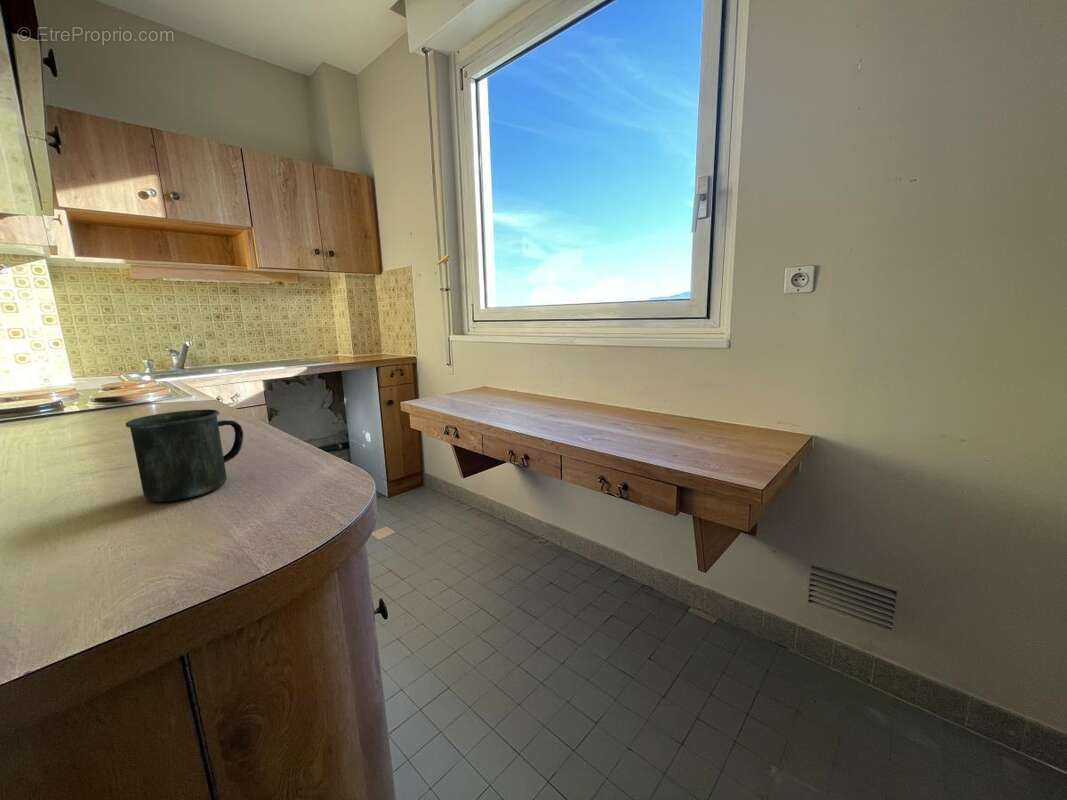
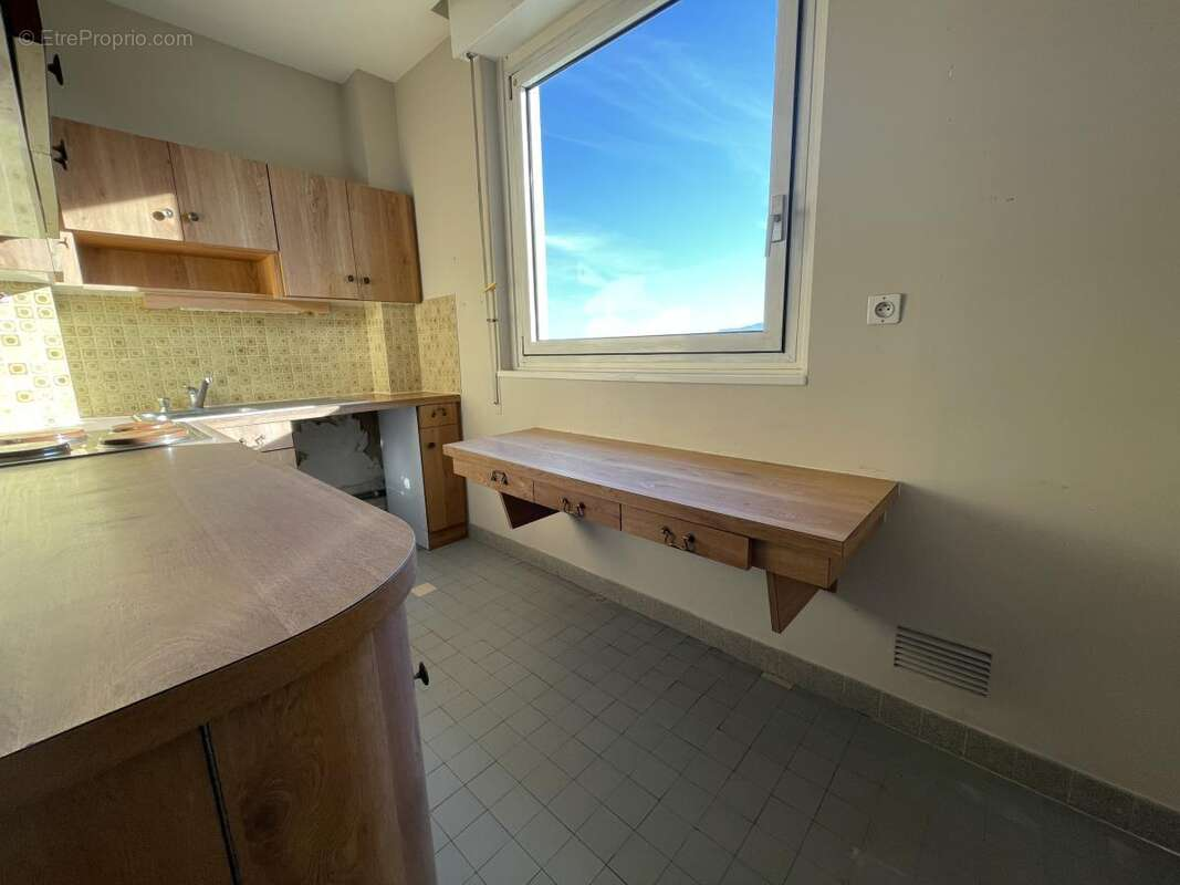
- mug (193, 451)
